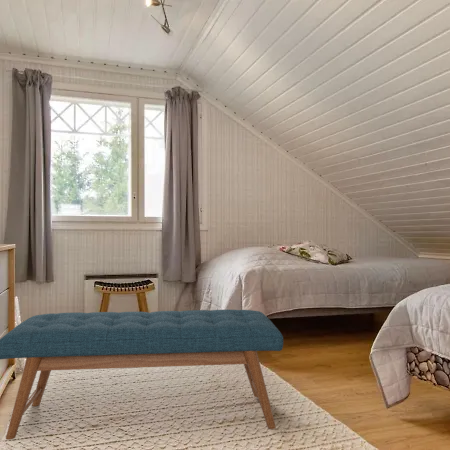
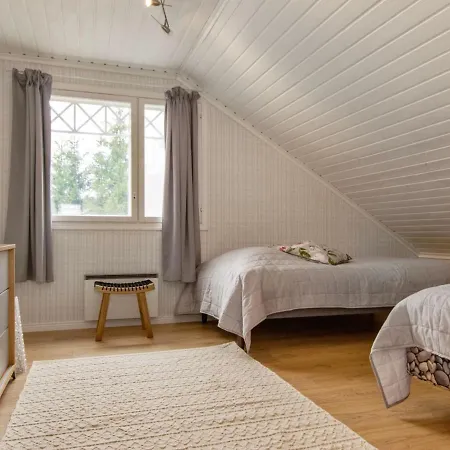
- bench (147, 366)
